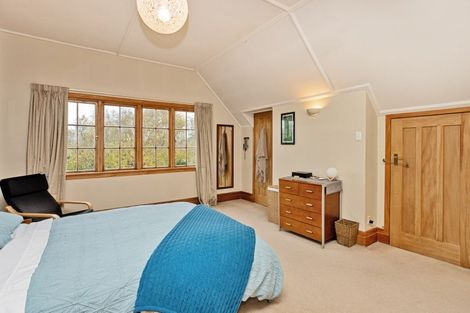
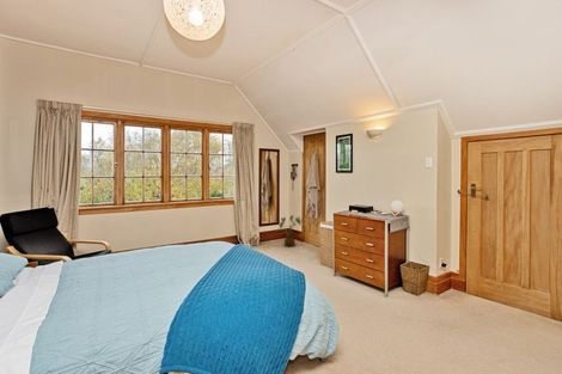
+ house plant (288, 231)
